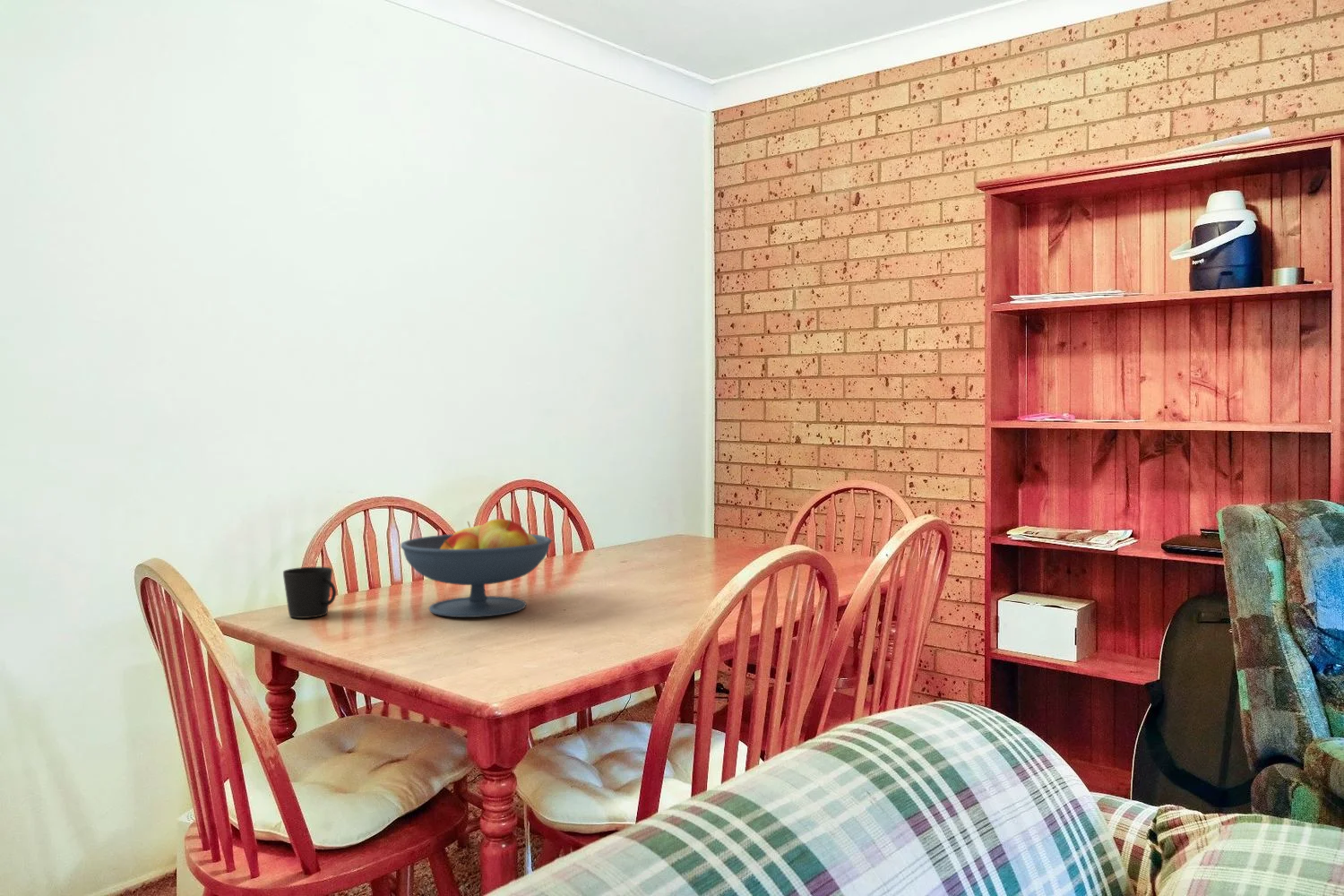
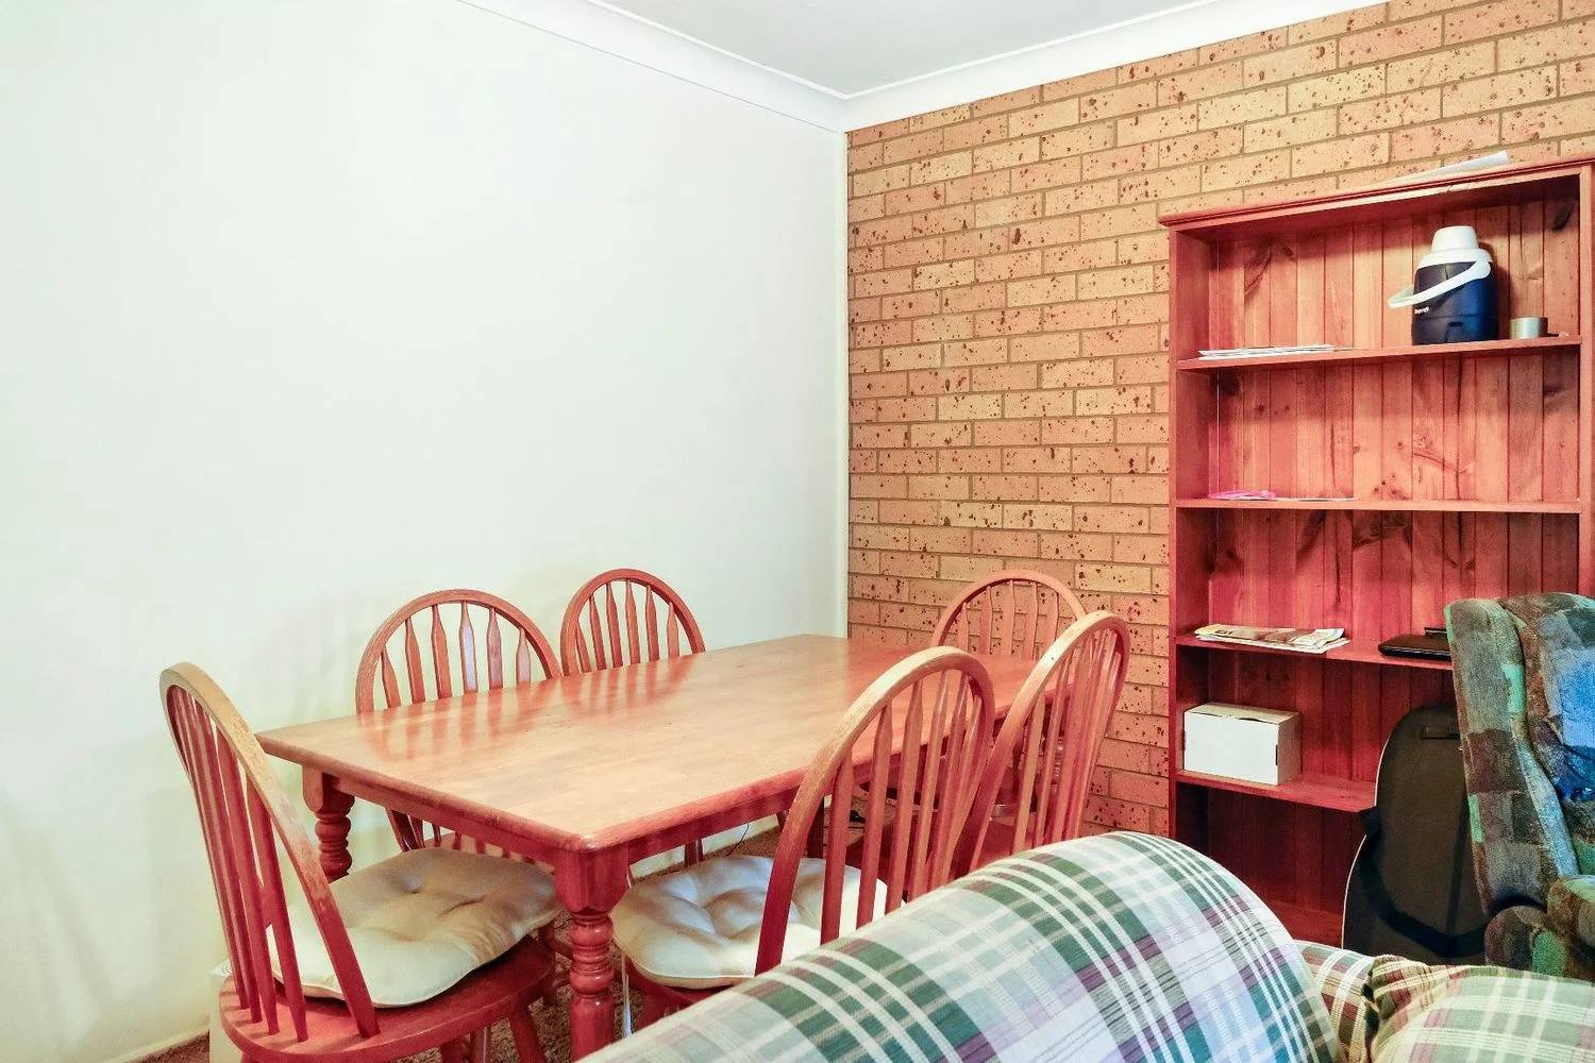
- cup (313, 592)
- fruit bowl (477, 562)
